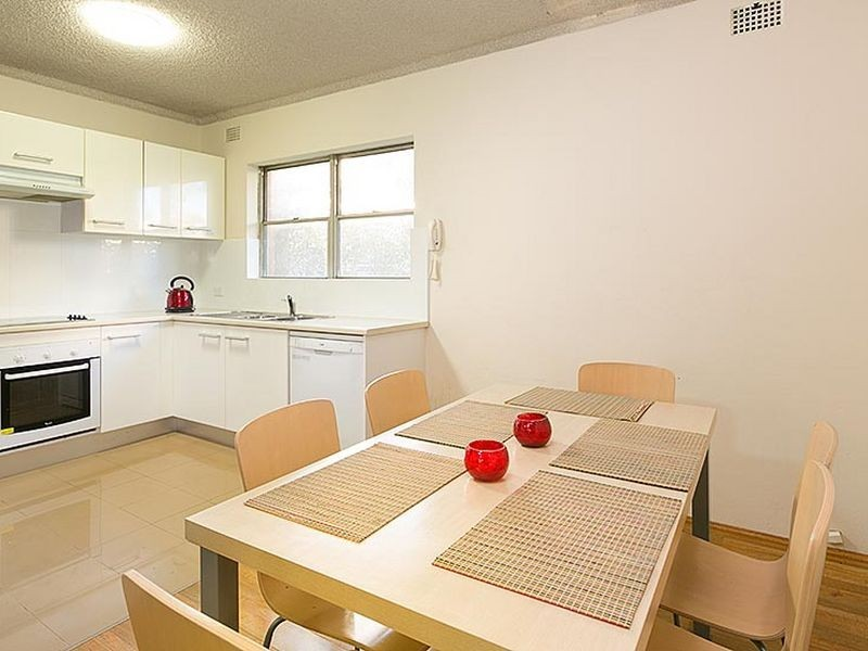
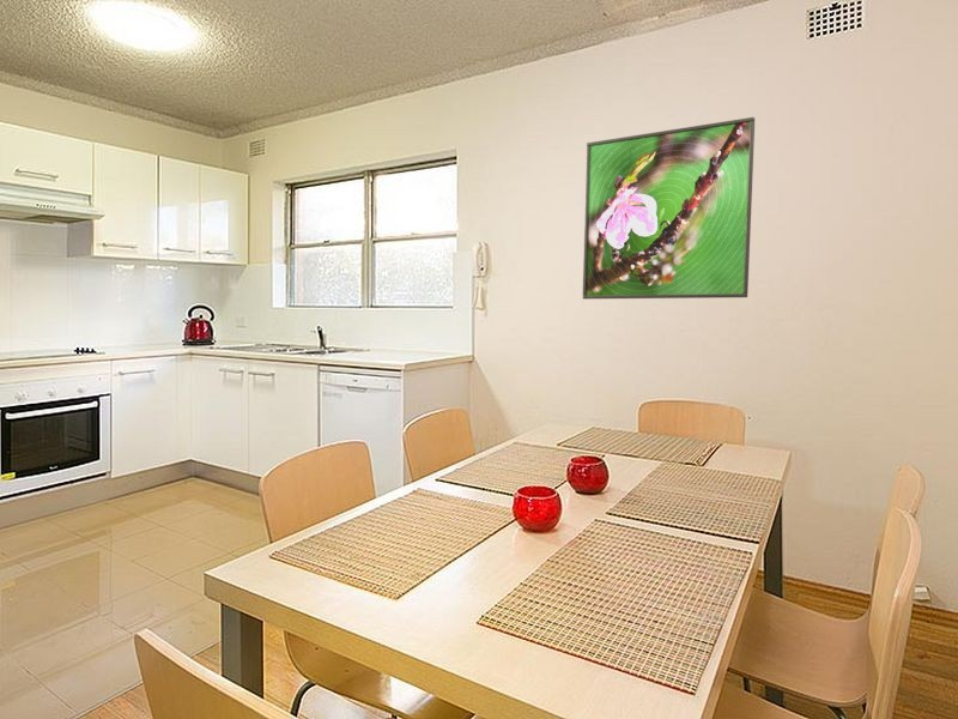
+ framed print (661, 215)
